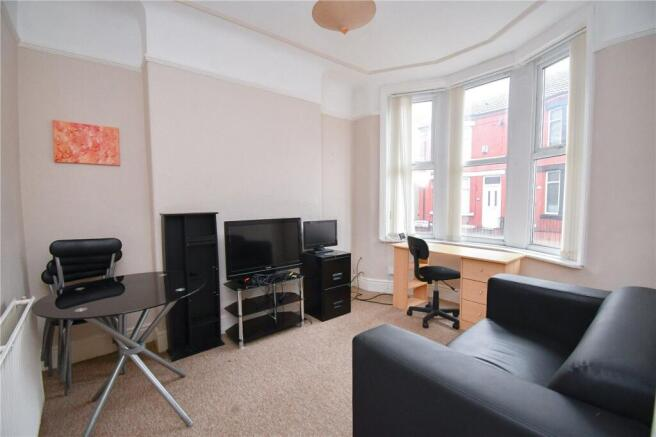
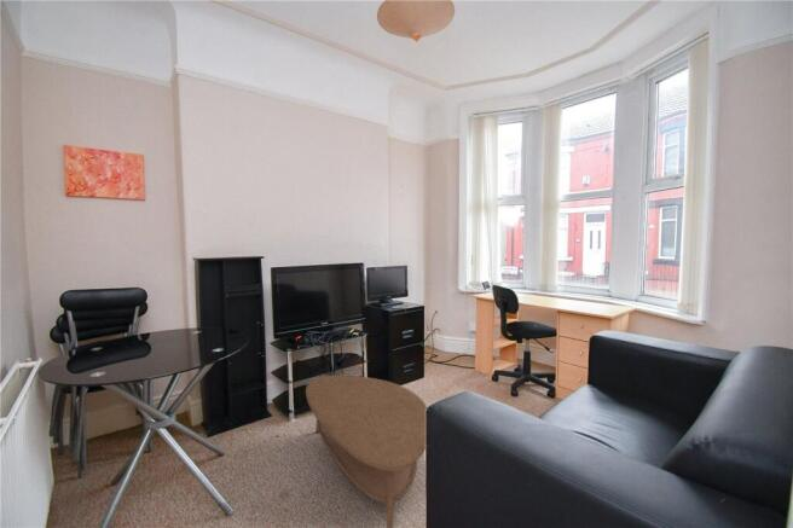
+ coffee table (370, 434)
